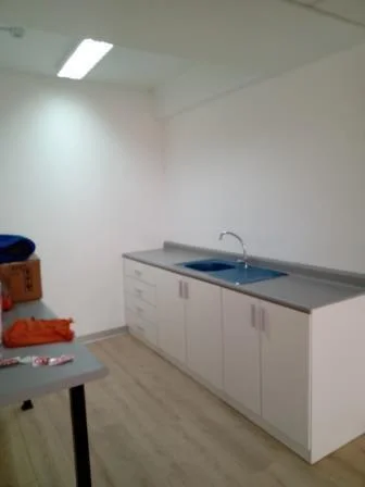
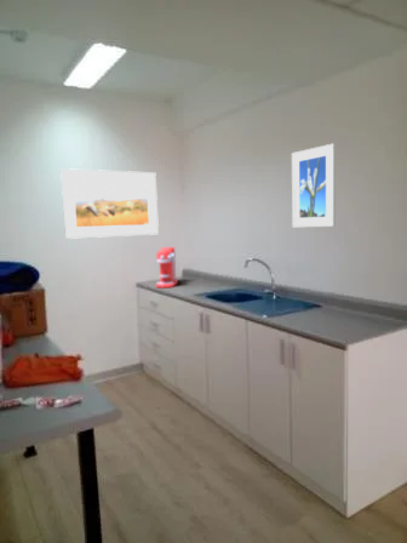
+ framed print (313, 188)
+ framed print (113, 204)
+ coffee maker (166, 267)
